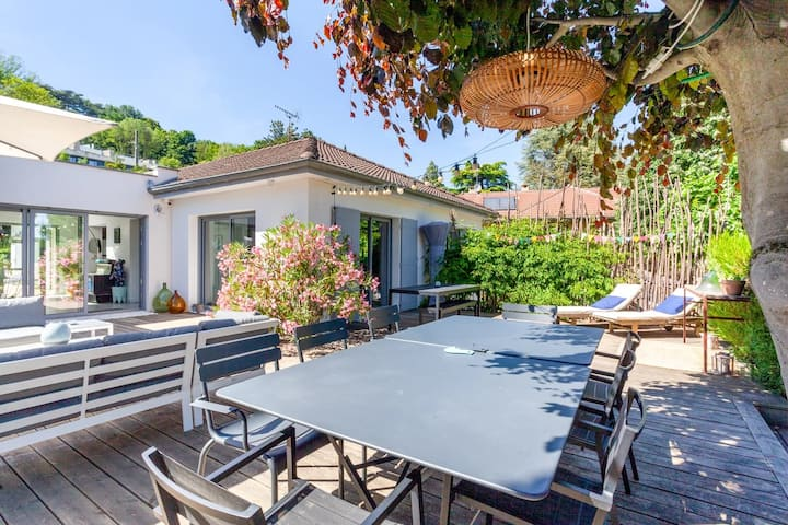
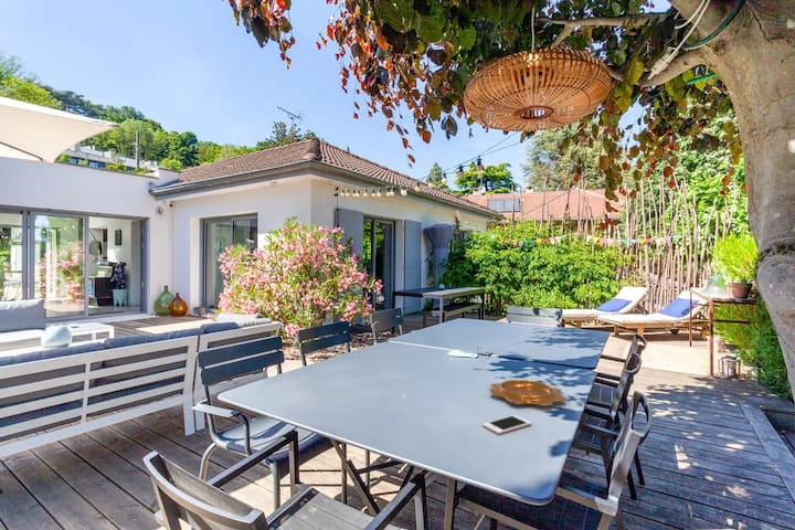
+ cell phone (507, 424)
+ decorative bowl (526, 391)
